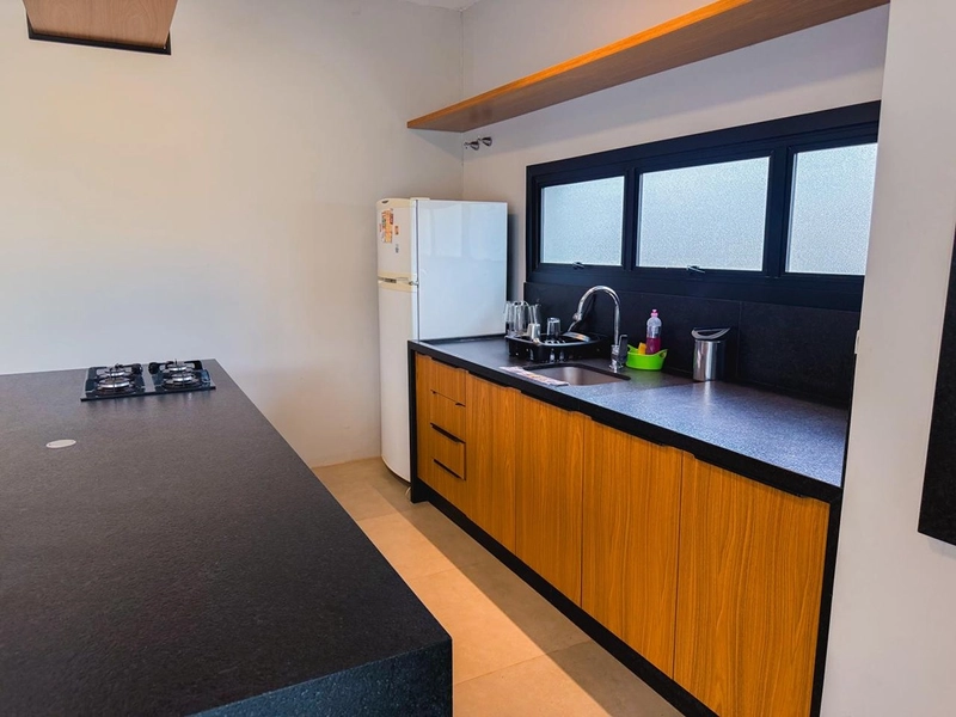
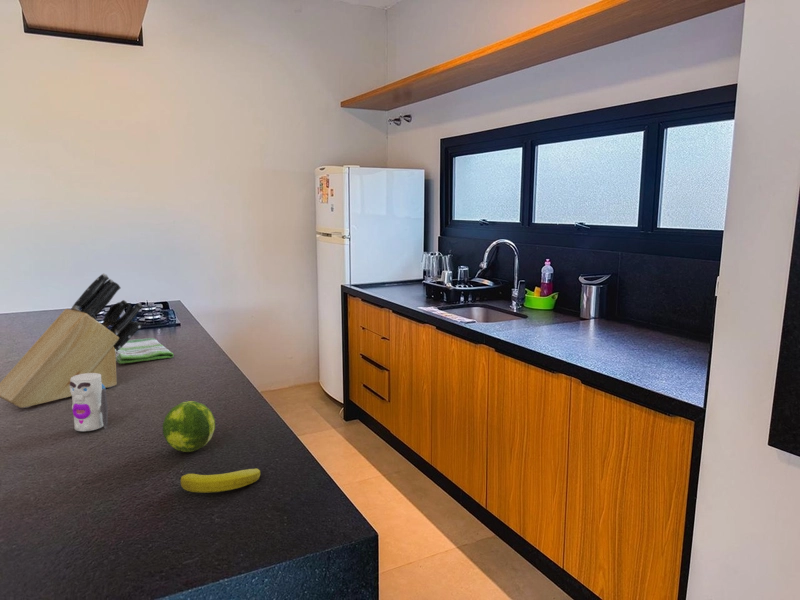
+ dish towel (139, 349)
+ knife block (72, 334)
+ fruit (189, 426)
+ banana (223, 478)
+ toy (92, 400)
